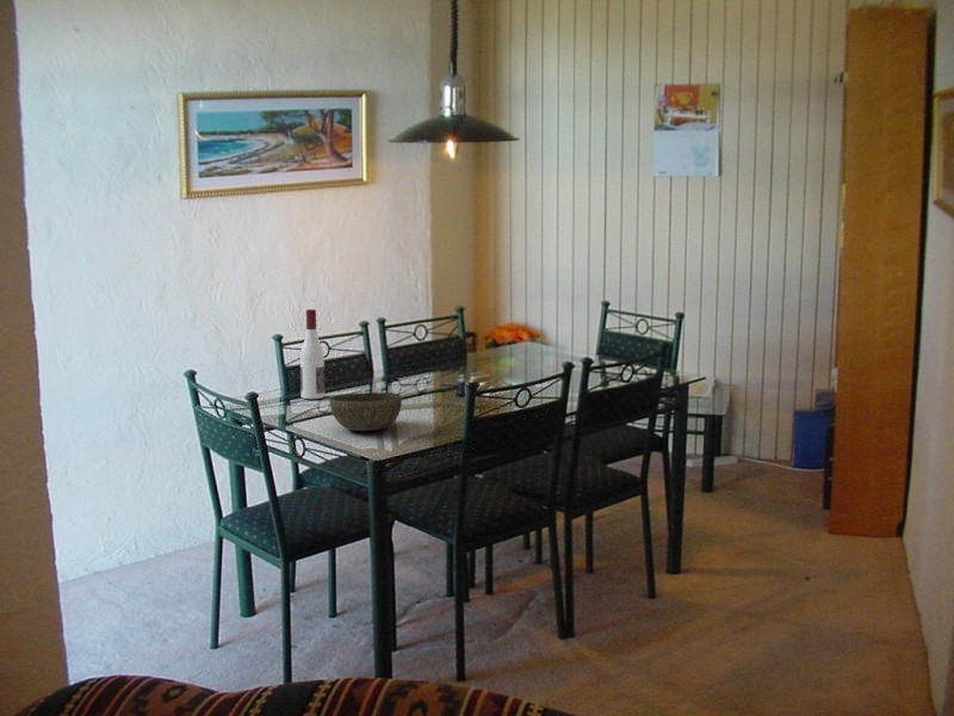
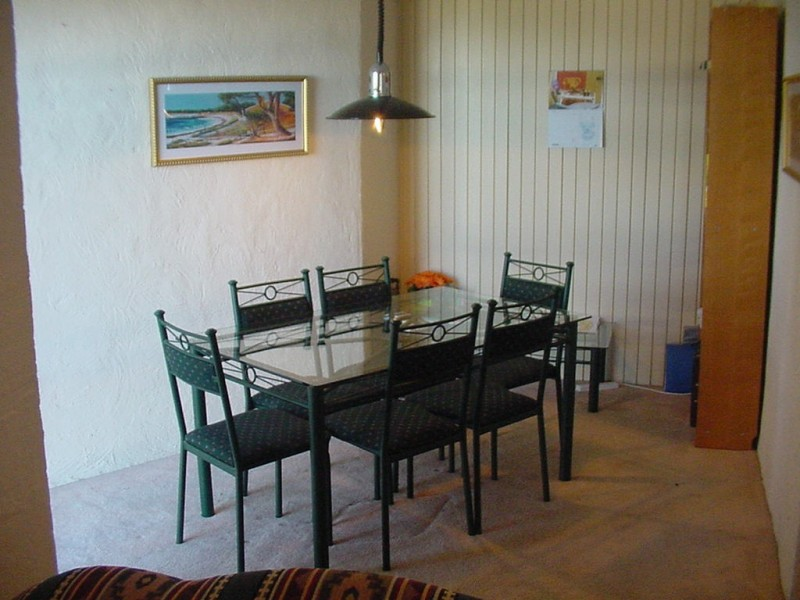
- alcohol (311, 353)
- bowl (366, 412)
